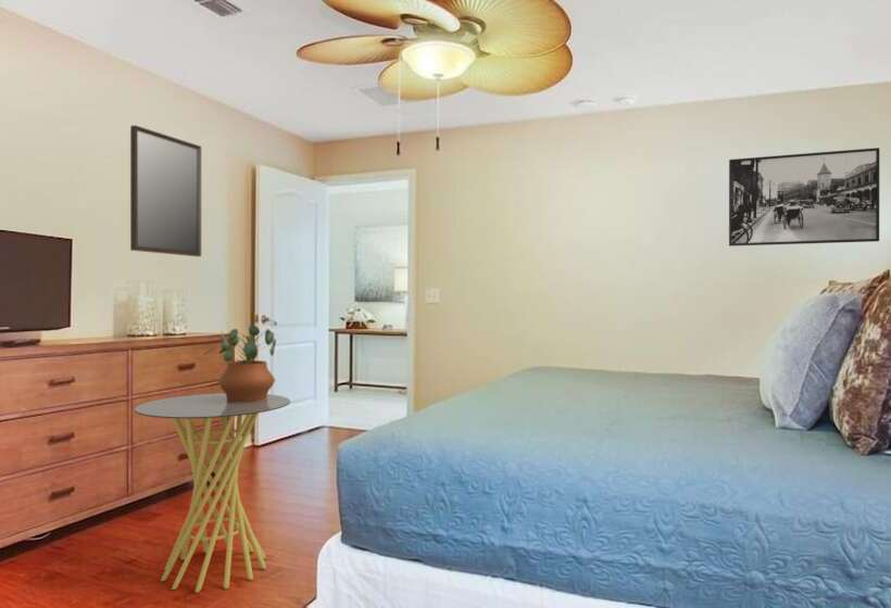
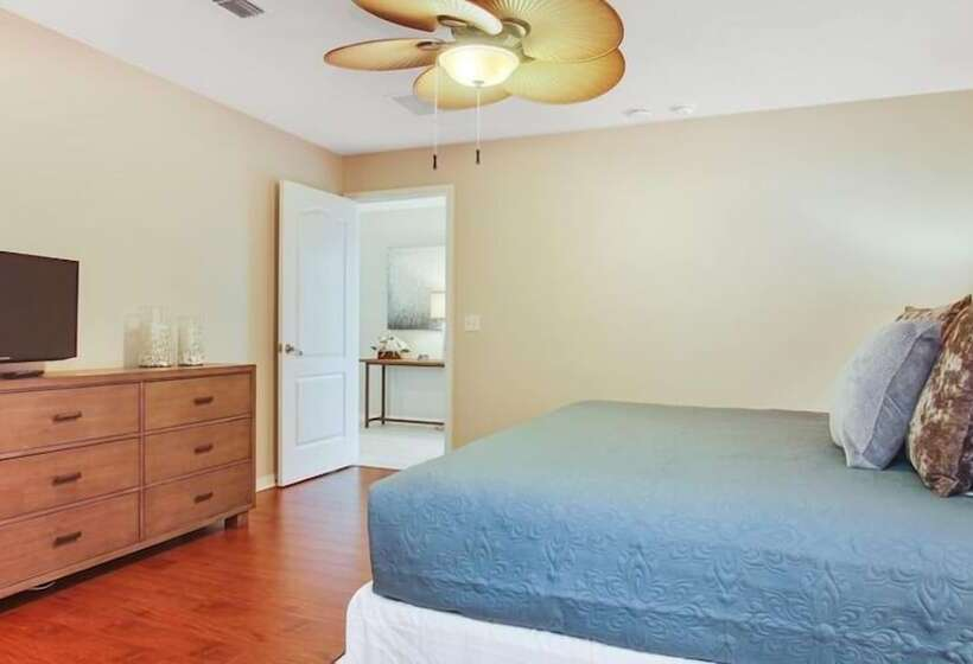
- side table (215, 486)
- potted plant (239, 363)
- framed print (801, 199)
- home mirror (167, 194)
